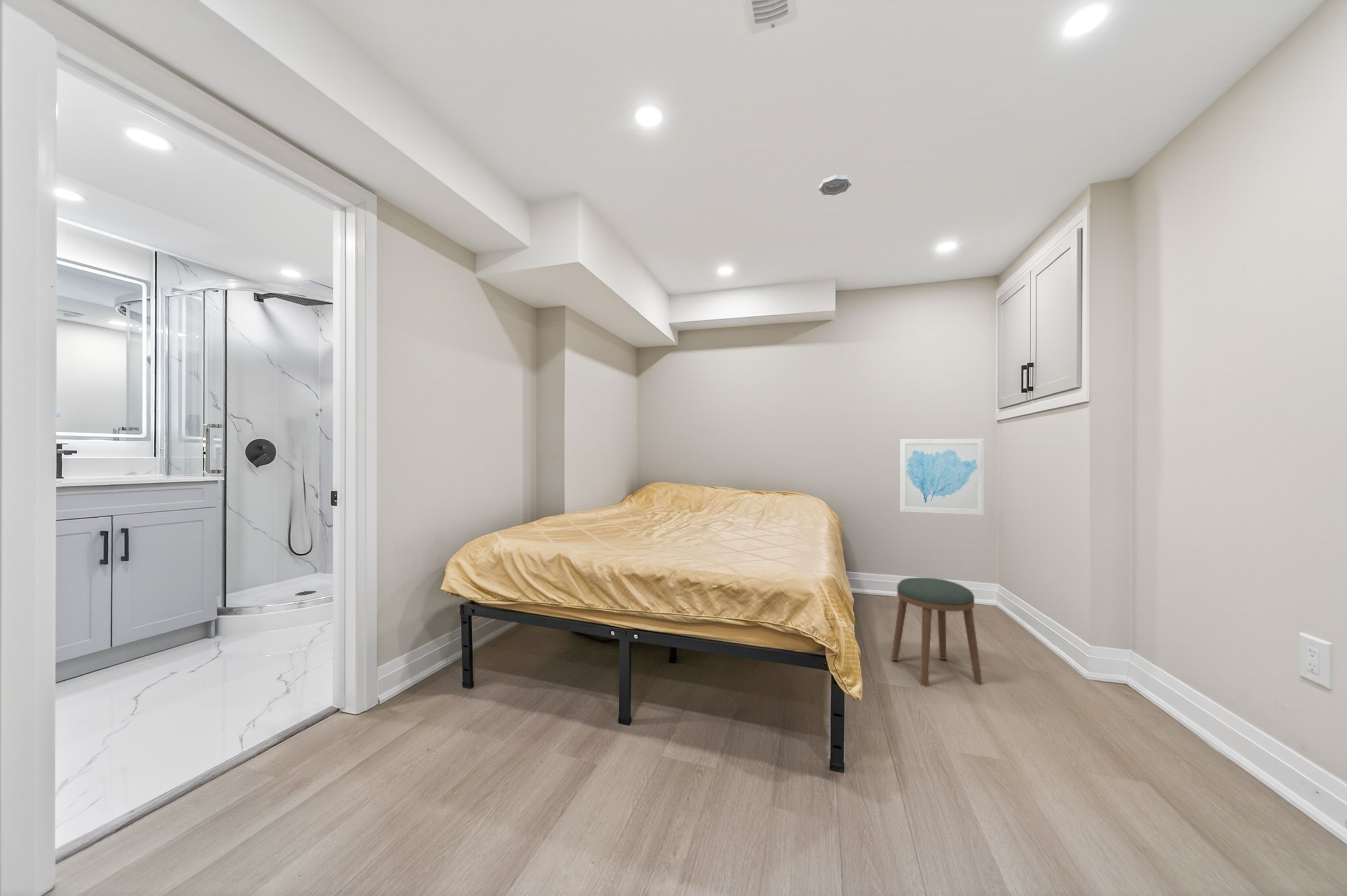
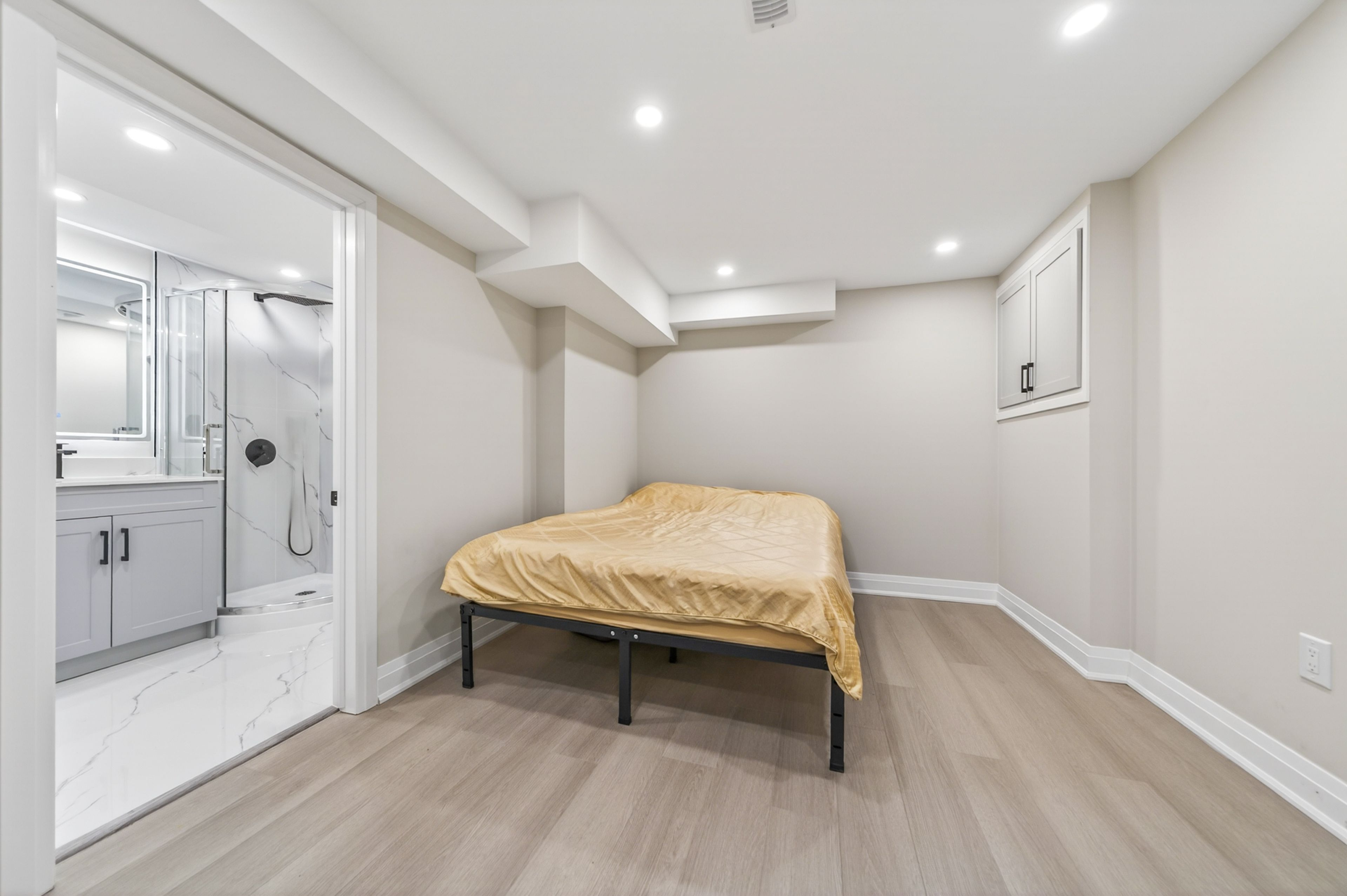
- stool (931, 627)
- wall art (941, 476)
- smoke detector (835, 183)
